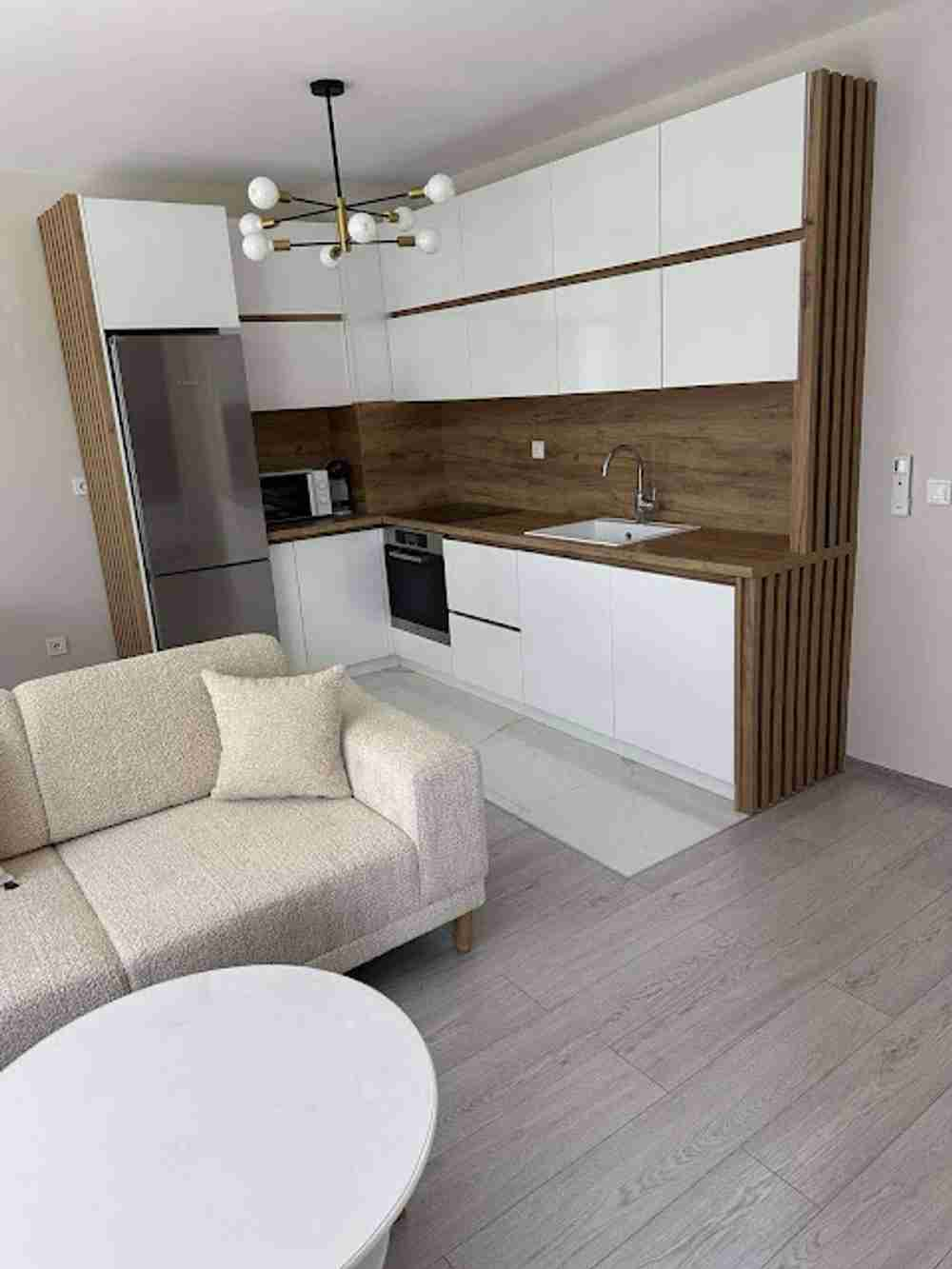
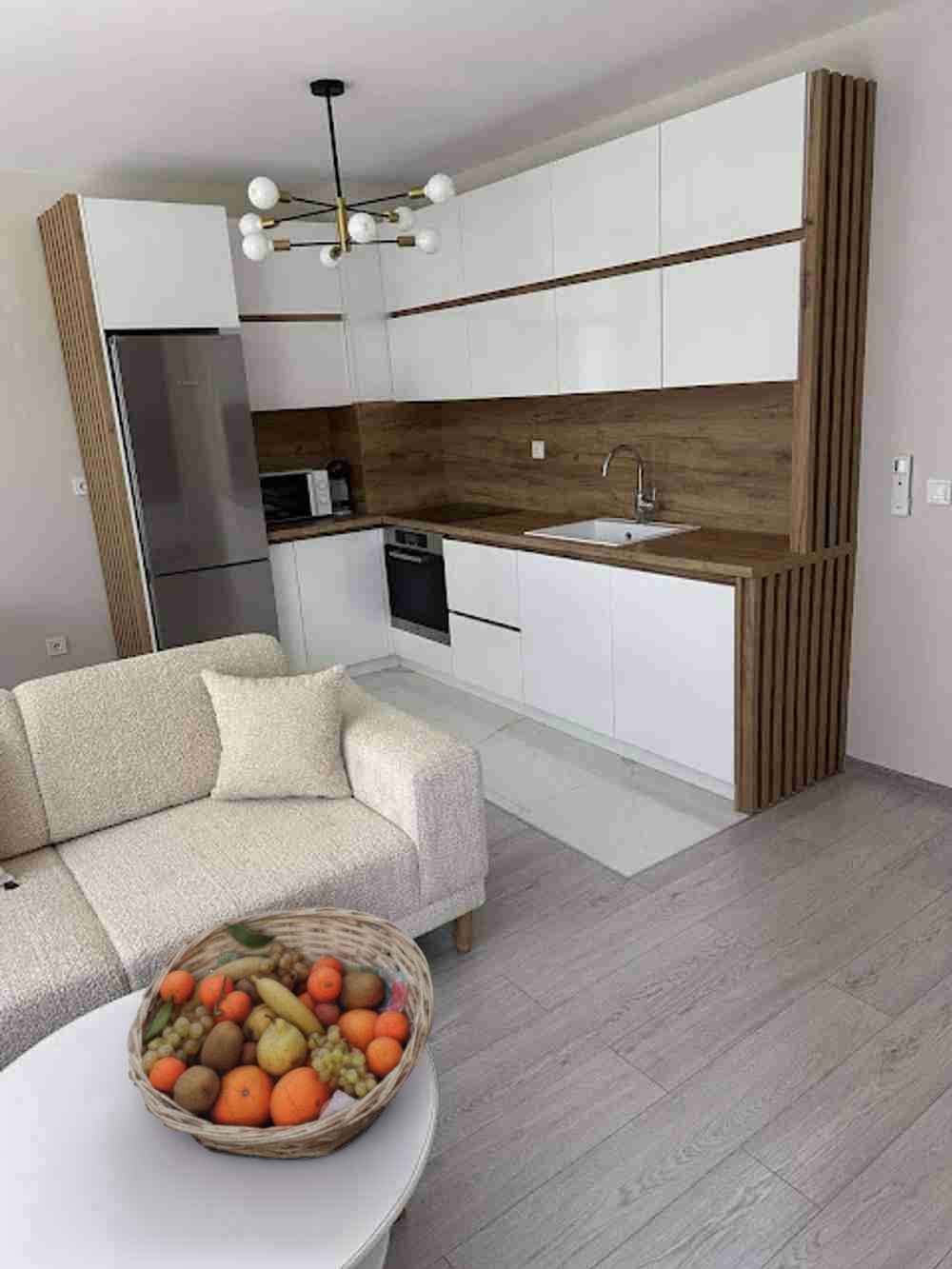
+ fruit basket (285, 1028)
